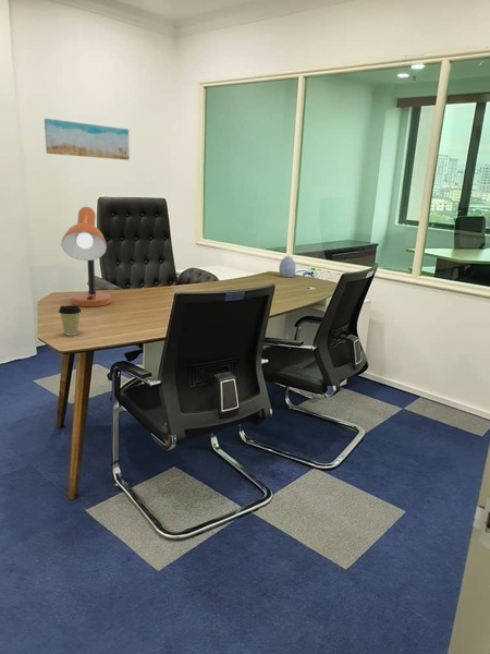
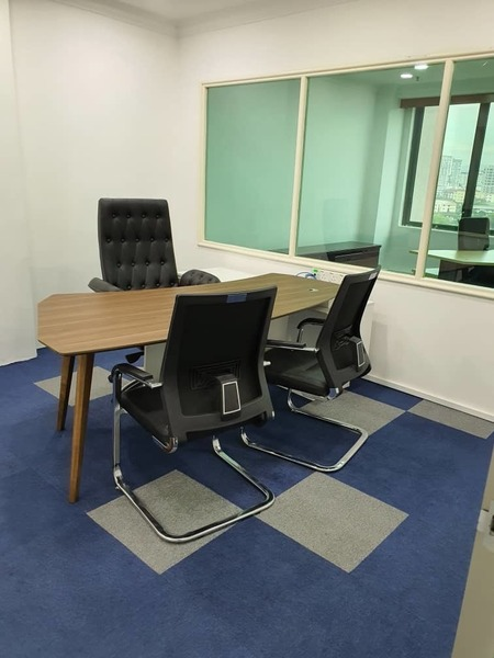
- desk lamp (87, 257)
- decorative egg (287, 266)
- coffee cup (70, 319)
- wall art (88, 141)
